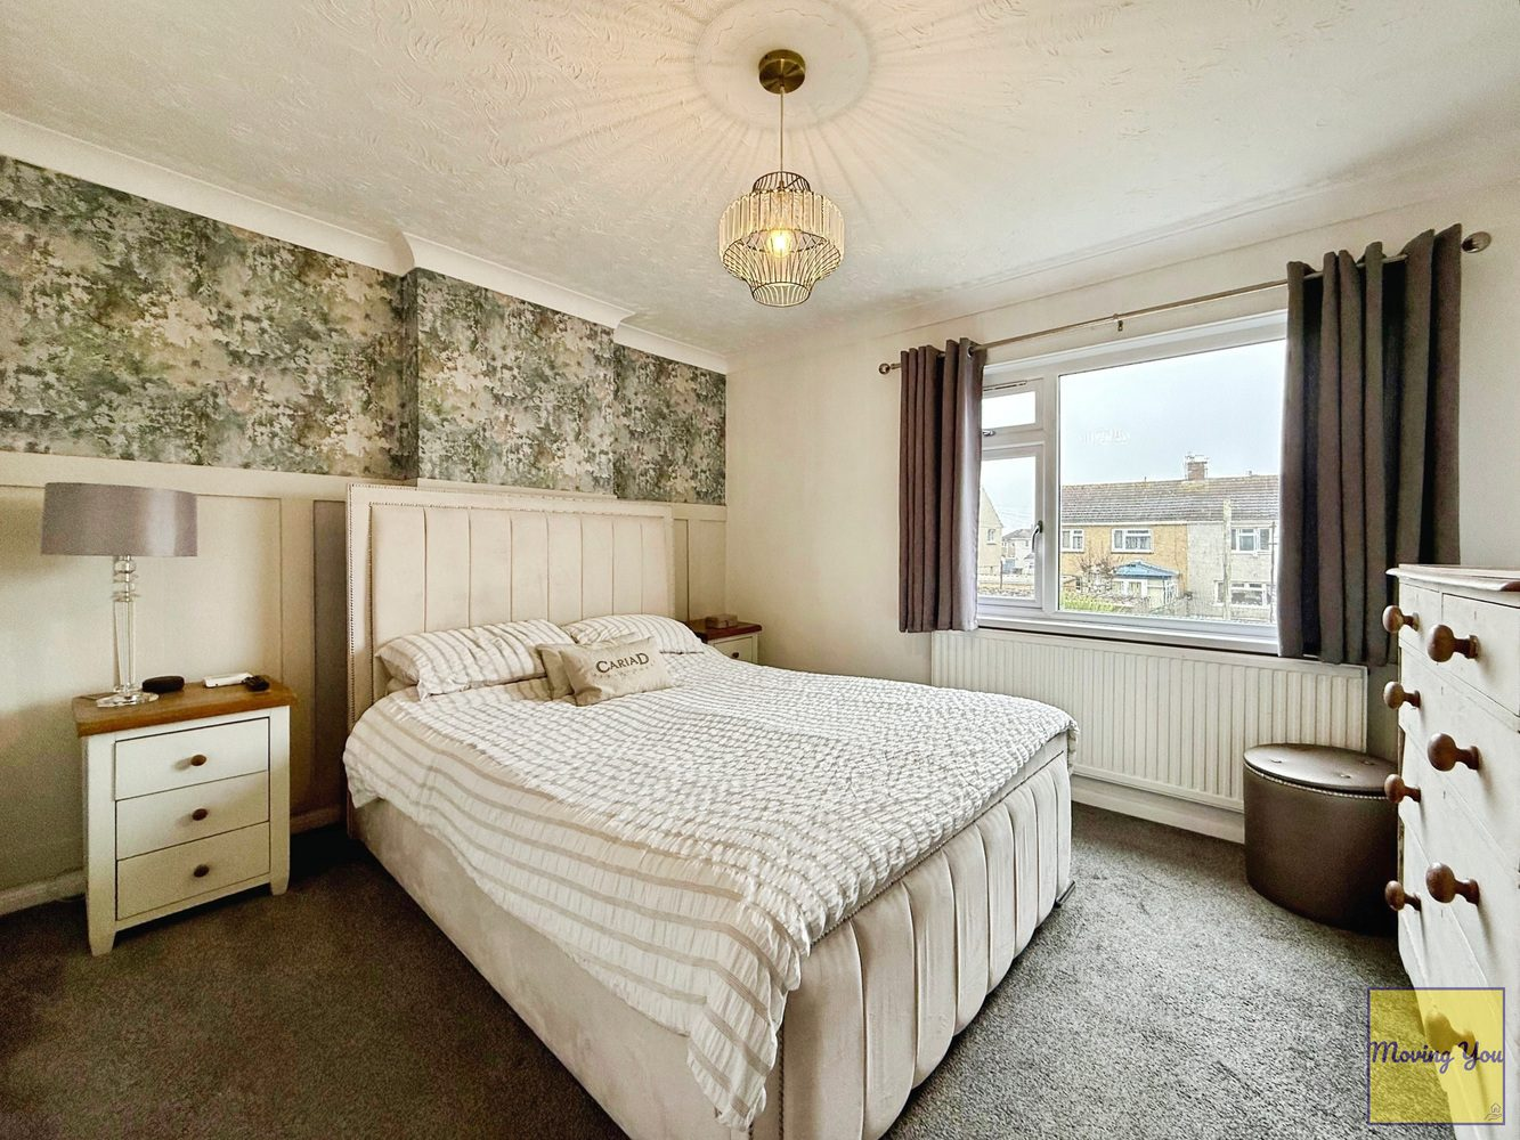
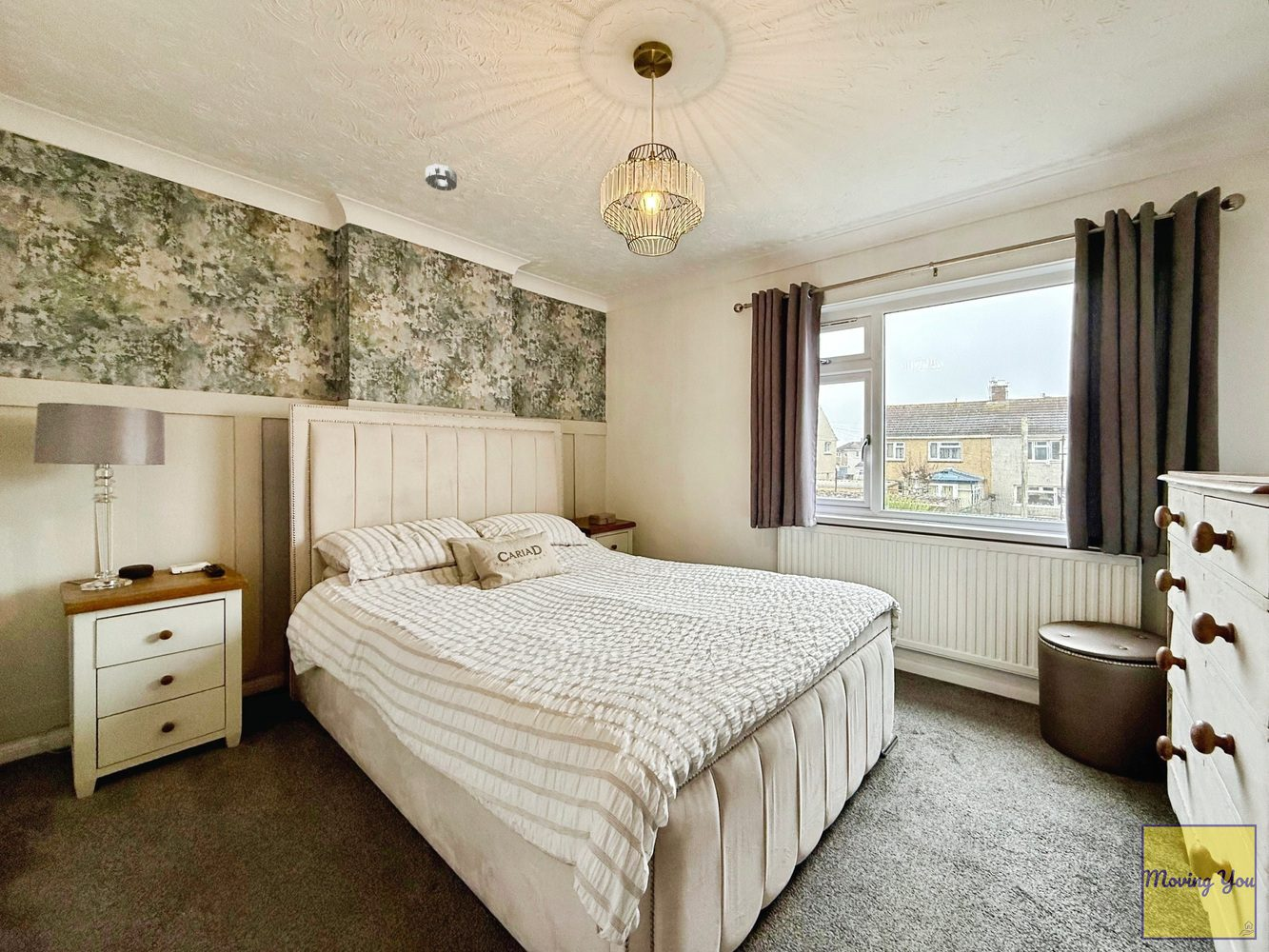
+ smoke detector (441, 176)
